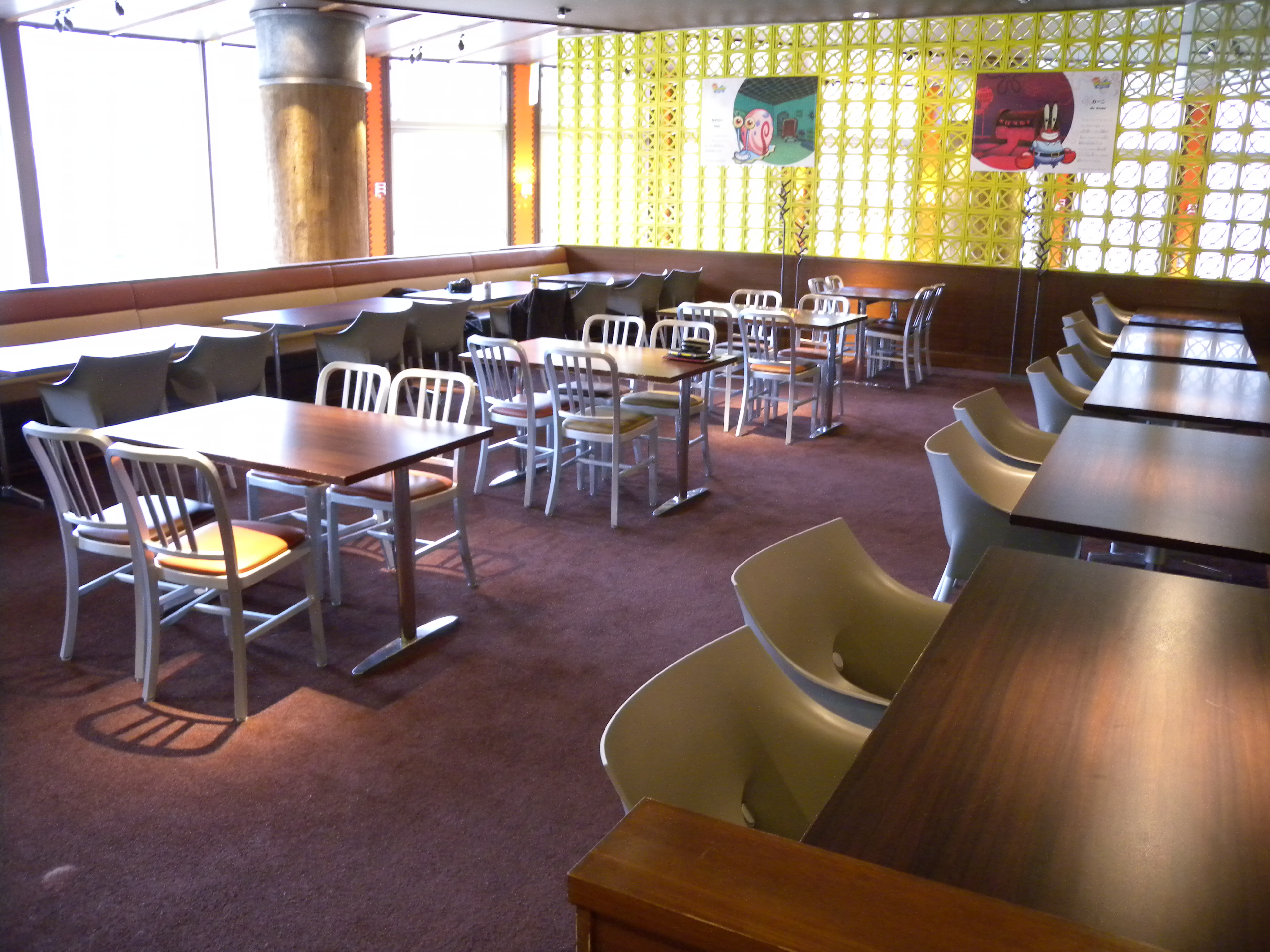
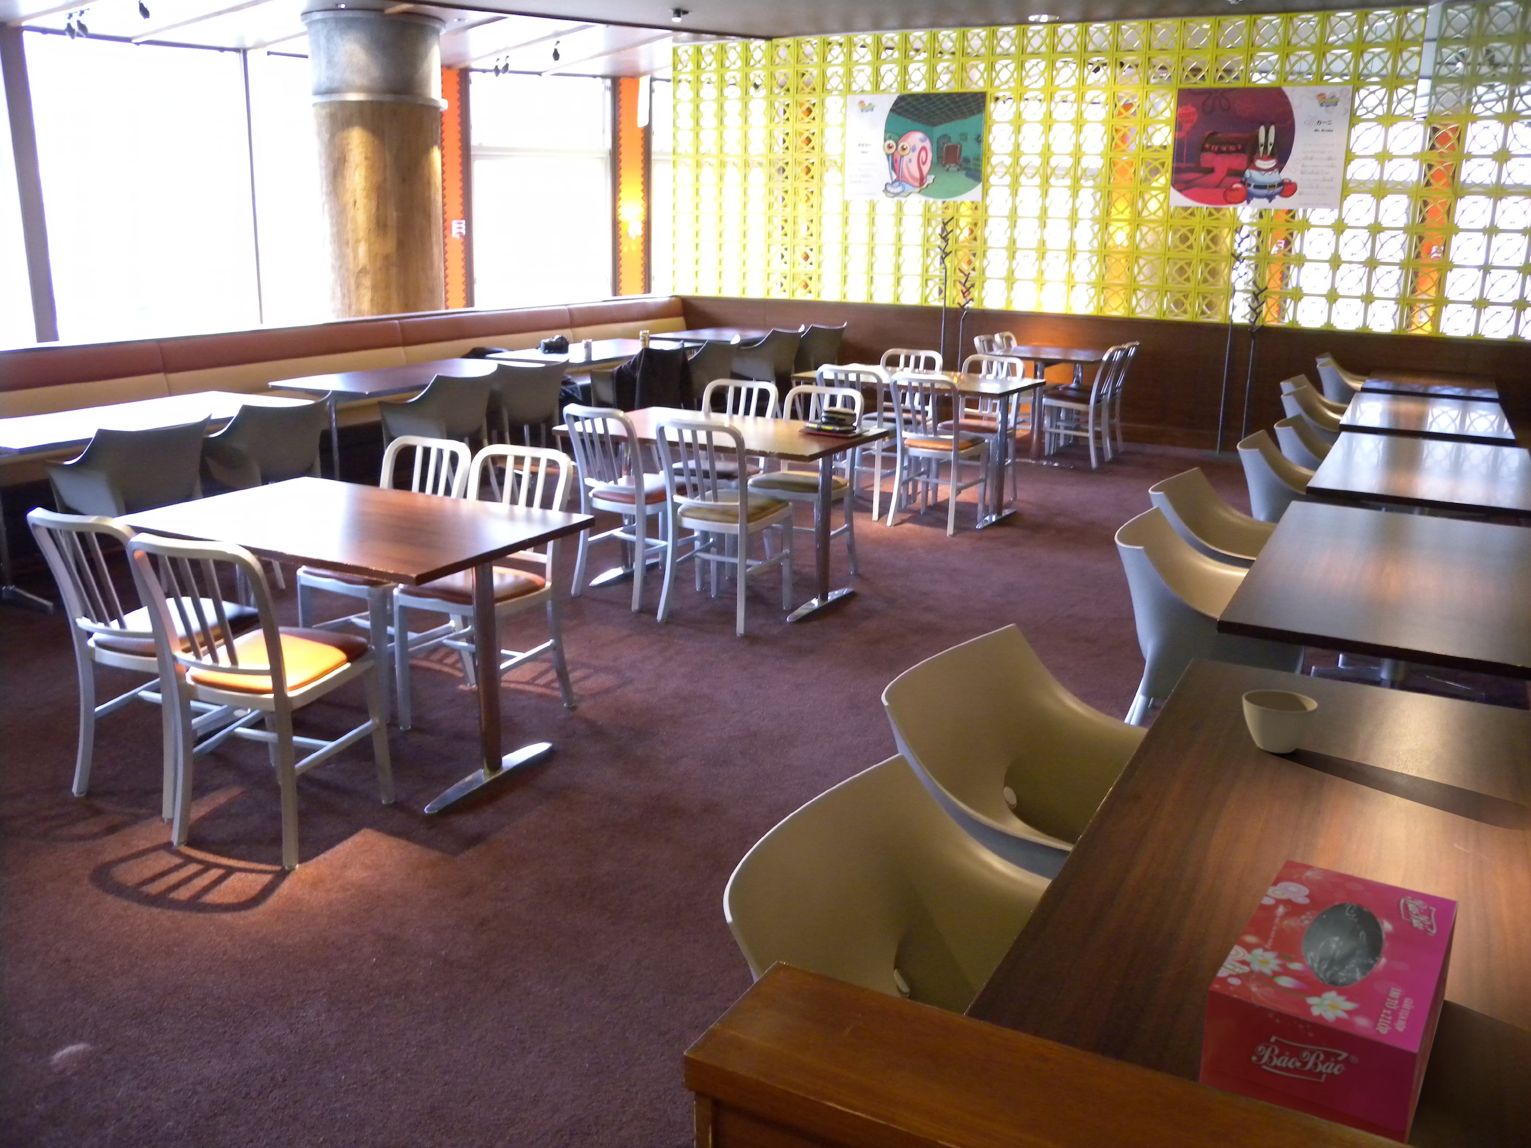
+ tissue box (1336, 994)
+ flower pot (1277, 724)
